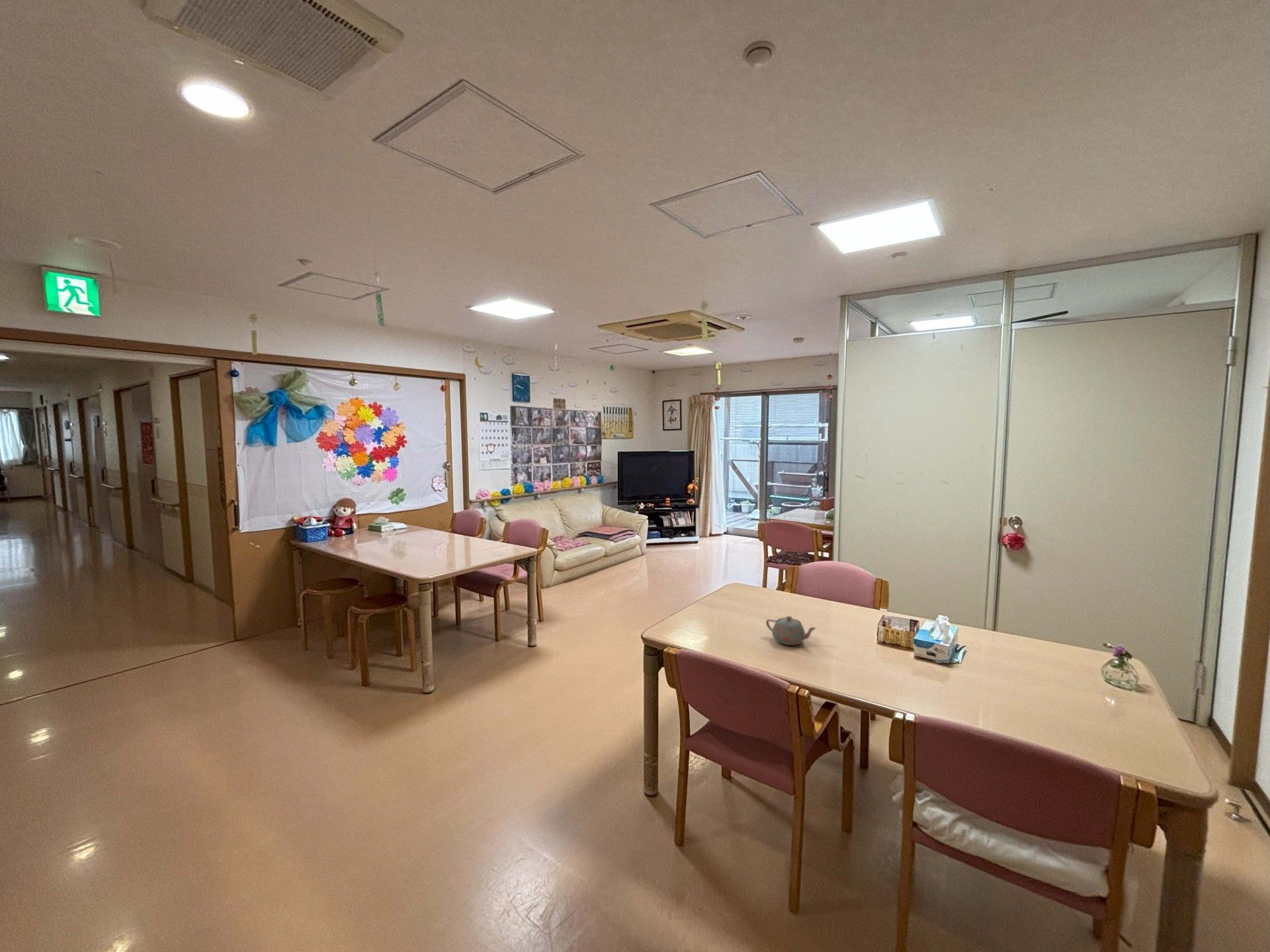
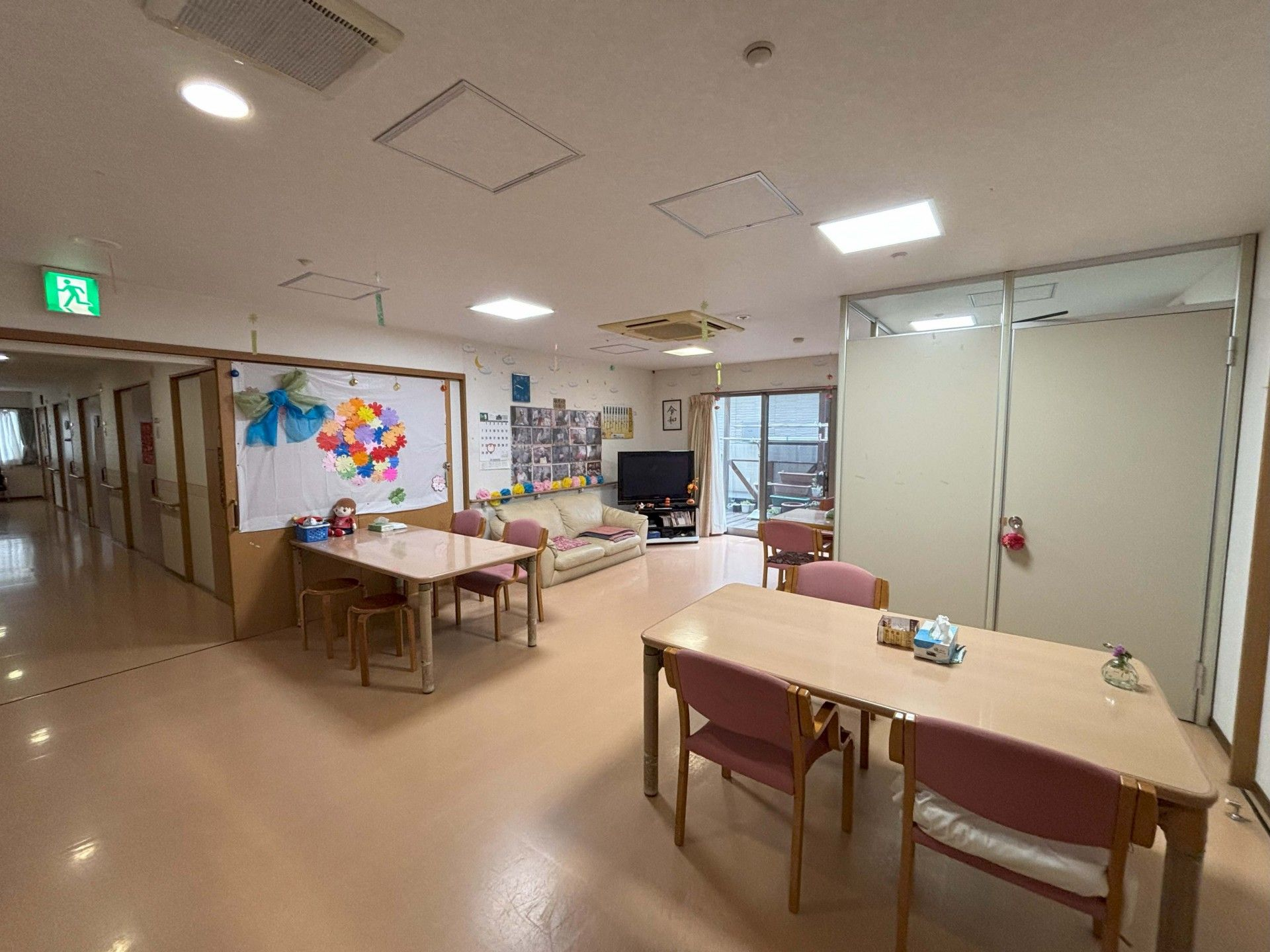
- teapot (790, 629)
